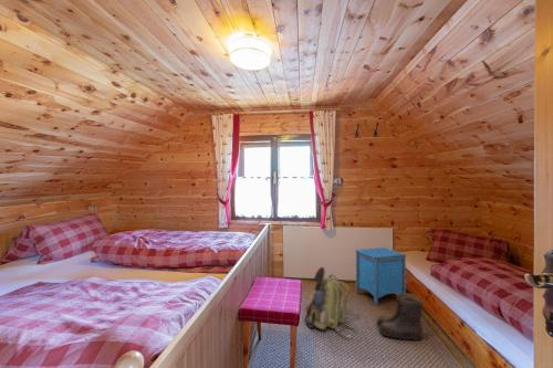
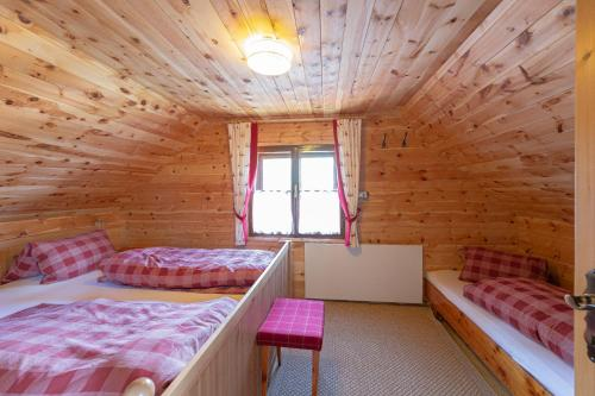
- backpack (328, 295)
- boots (398, 313)
- nightstand (379, 274)
